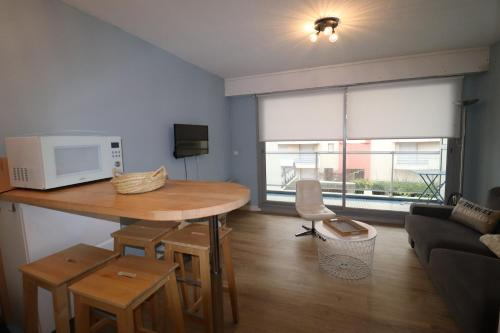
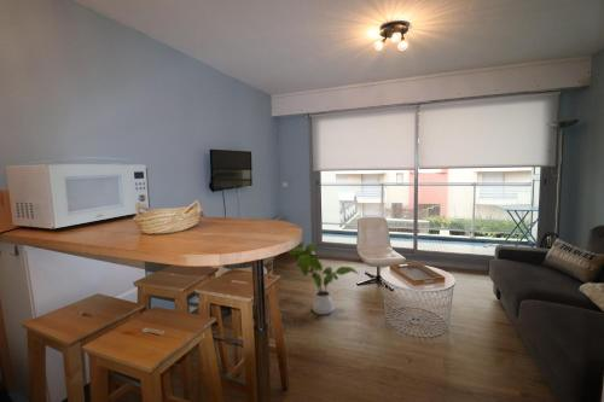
+ house plant (316, 279)
